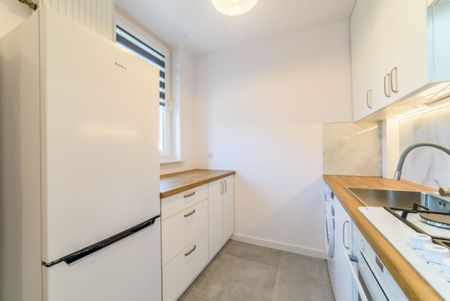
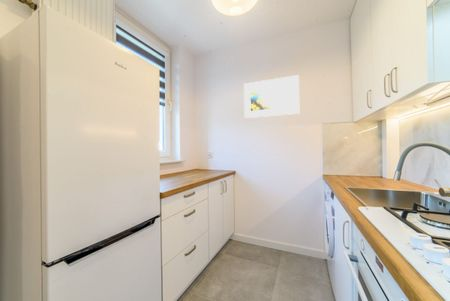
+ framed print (270, 97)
